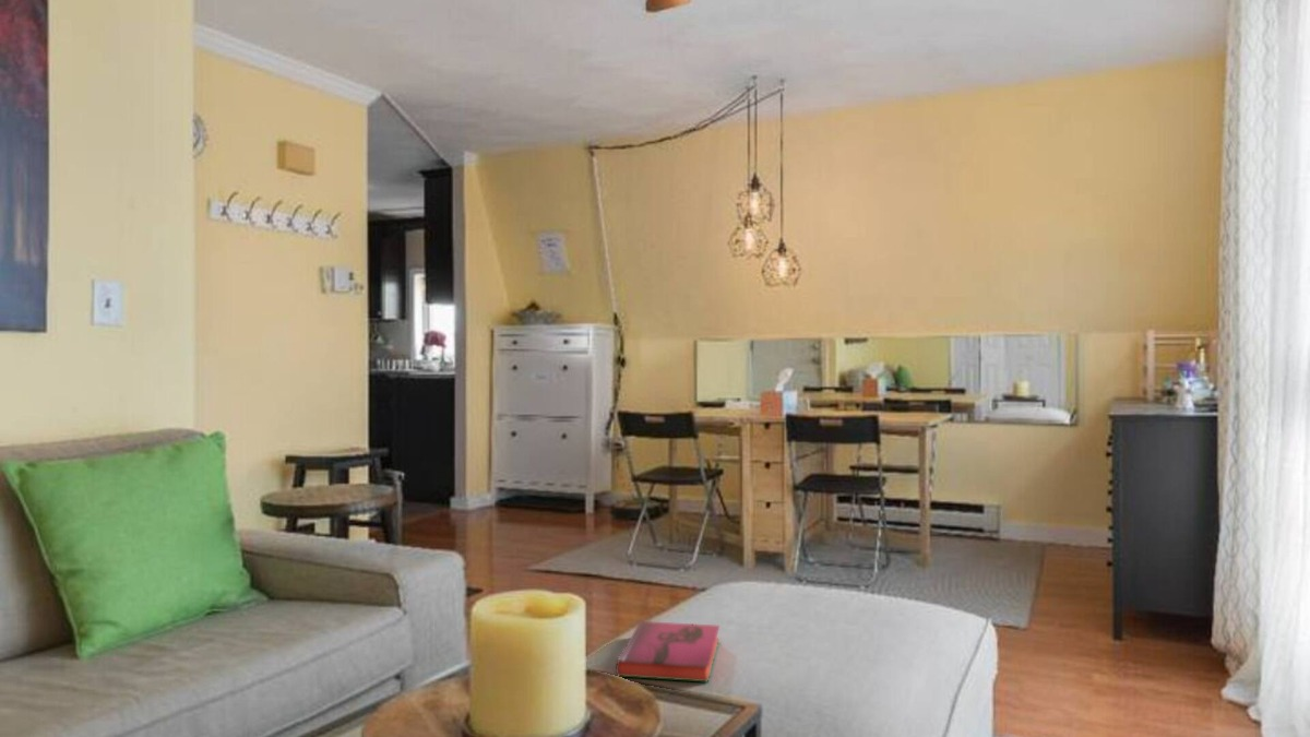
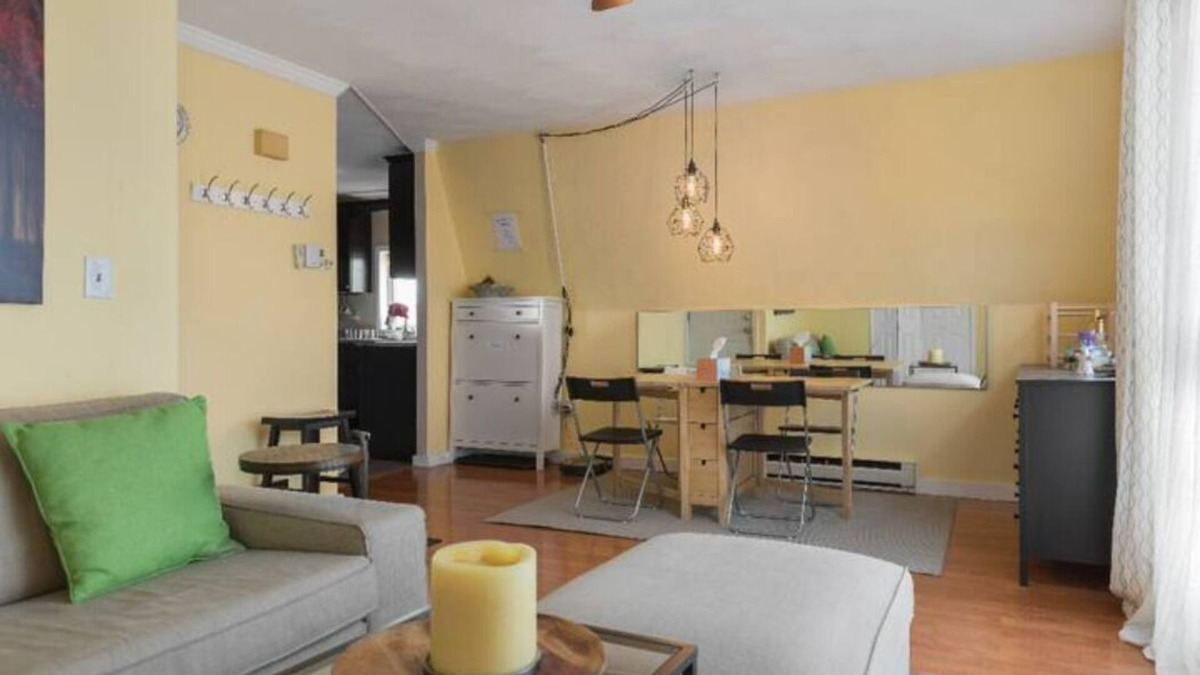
- hardback book (670, 649)
